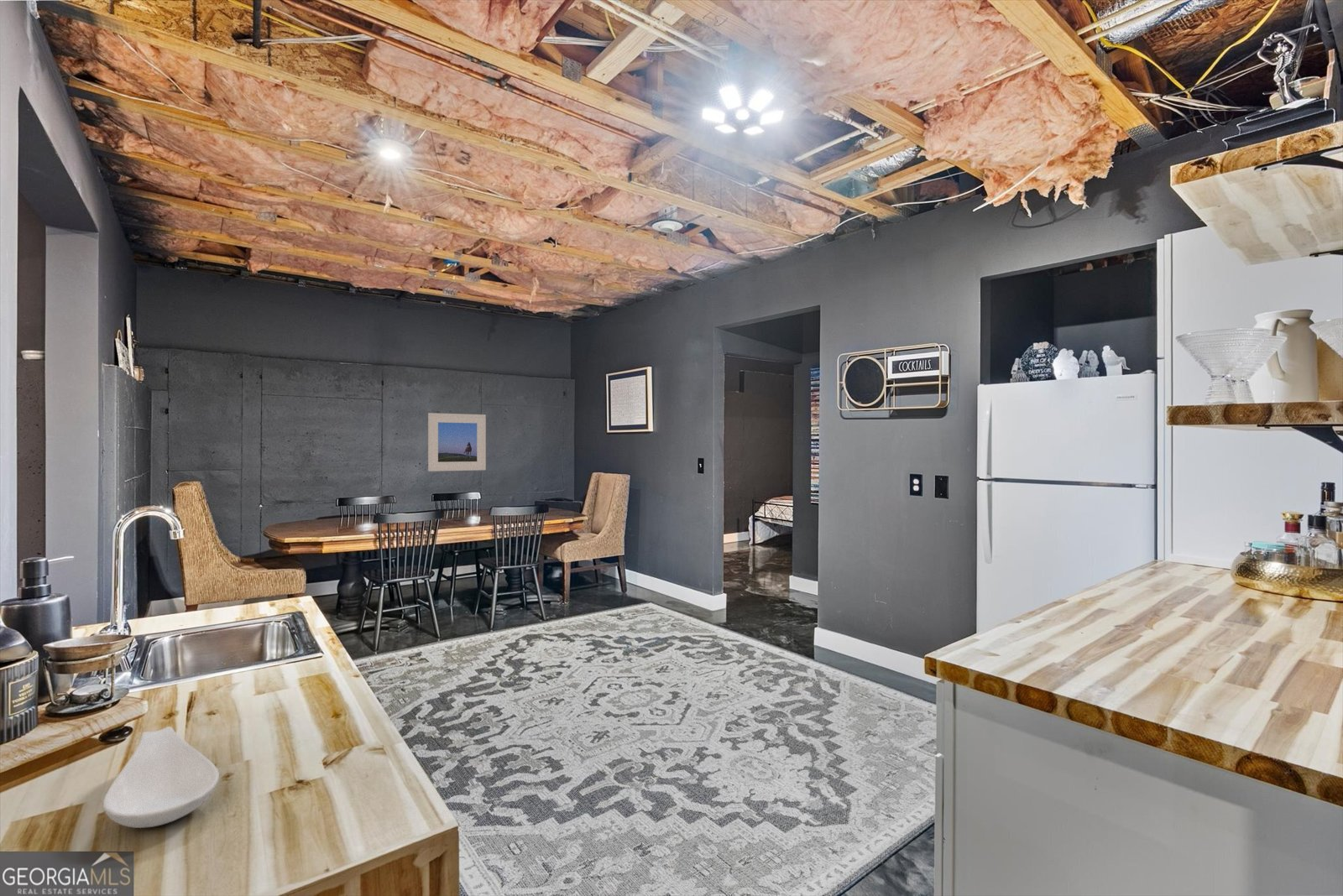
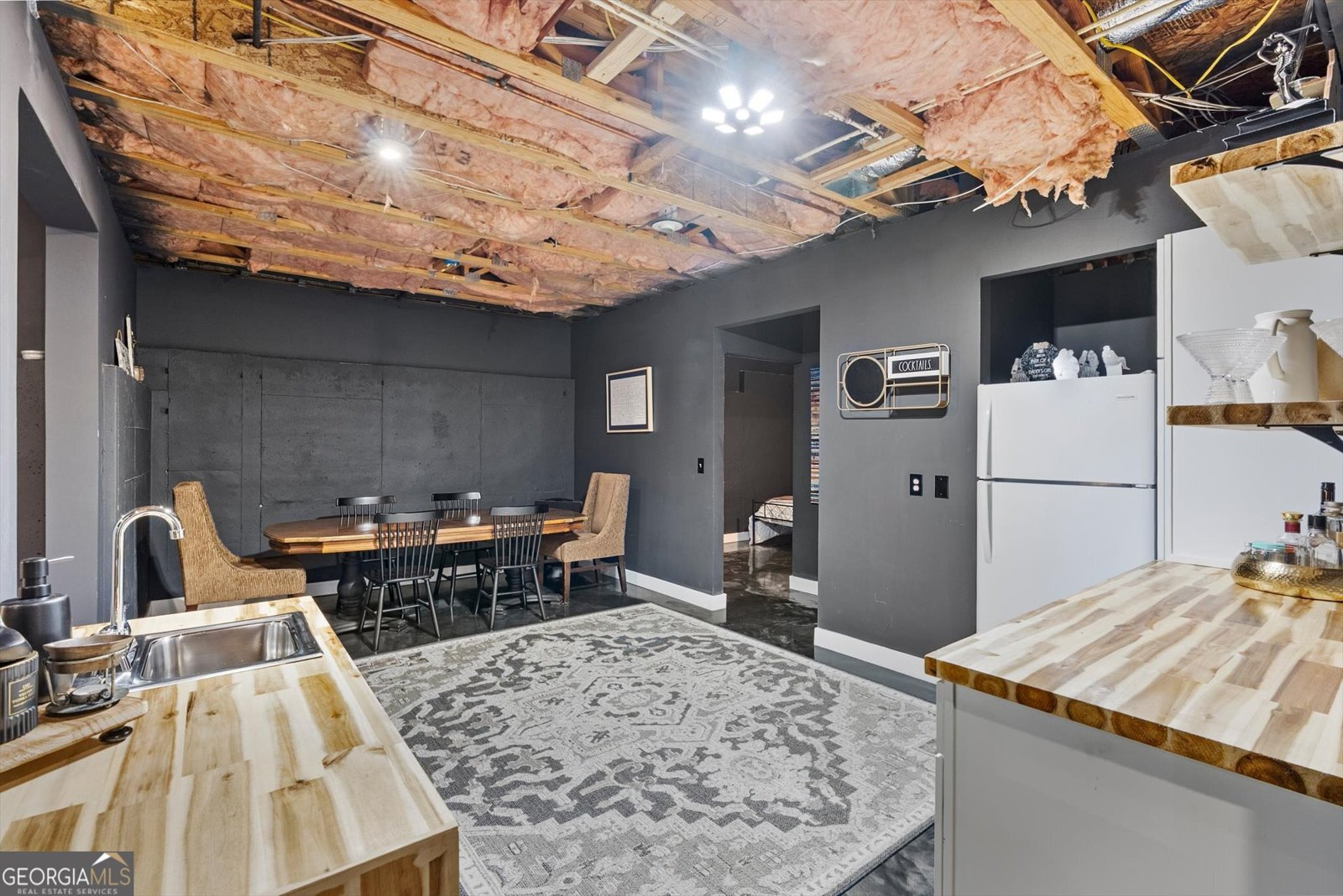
- spoon rest (159, 771)
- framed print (457, 442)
